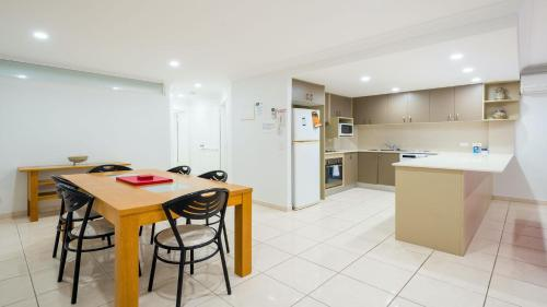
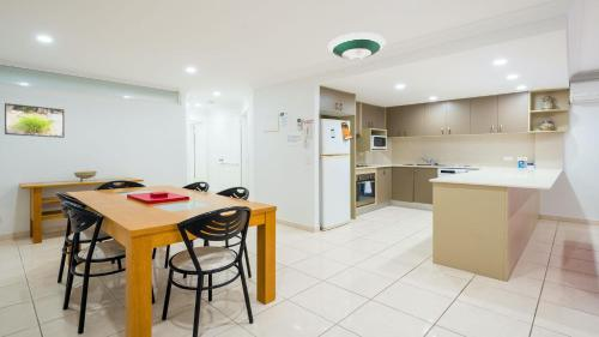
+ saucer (356, 52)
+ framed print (35, 121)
